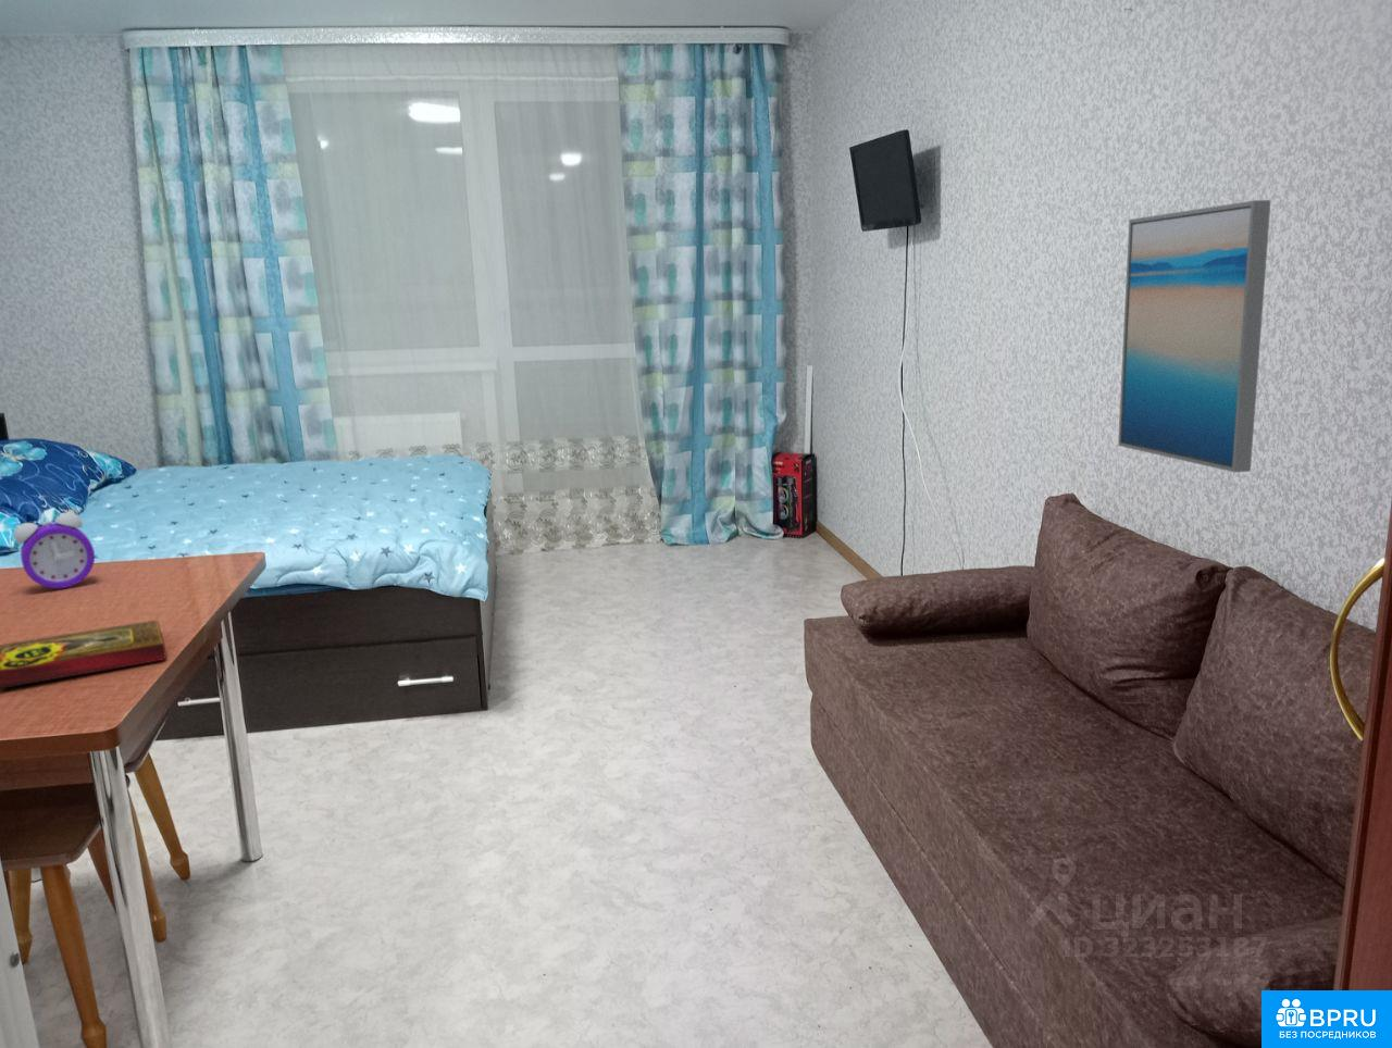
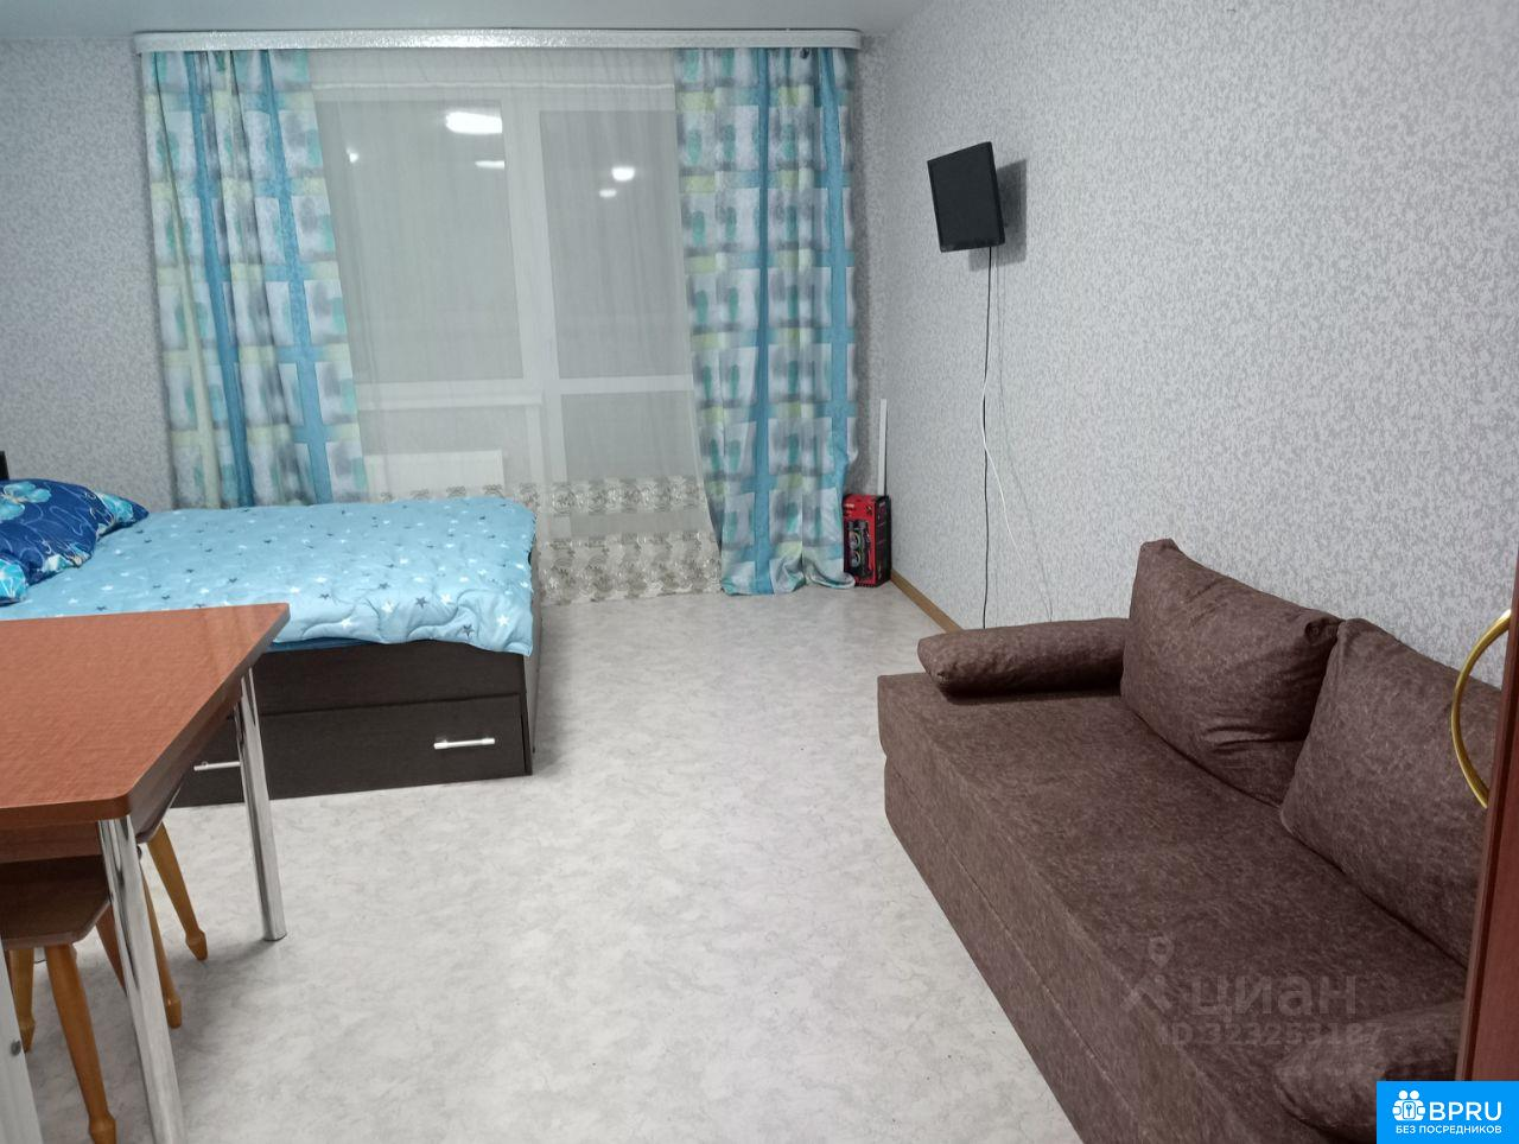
- alarm clock (55, 549)
- book (80, 652)
- wall art (1185, 337)
